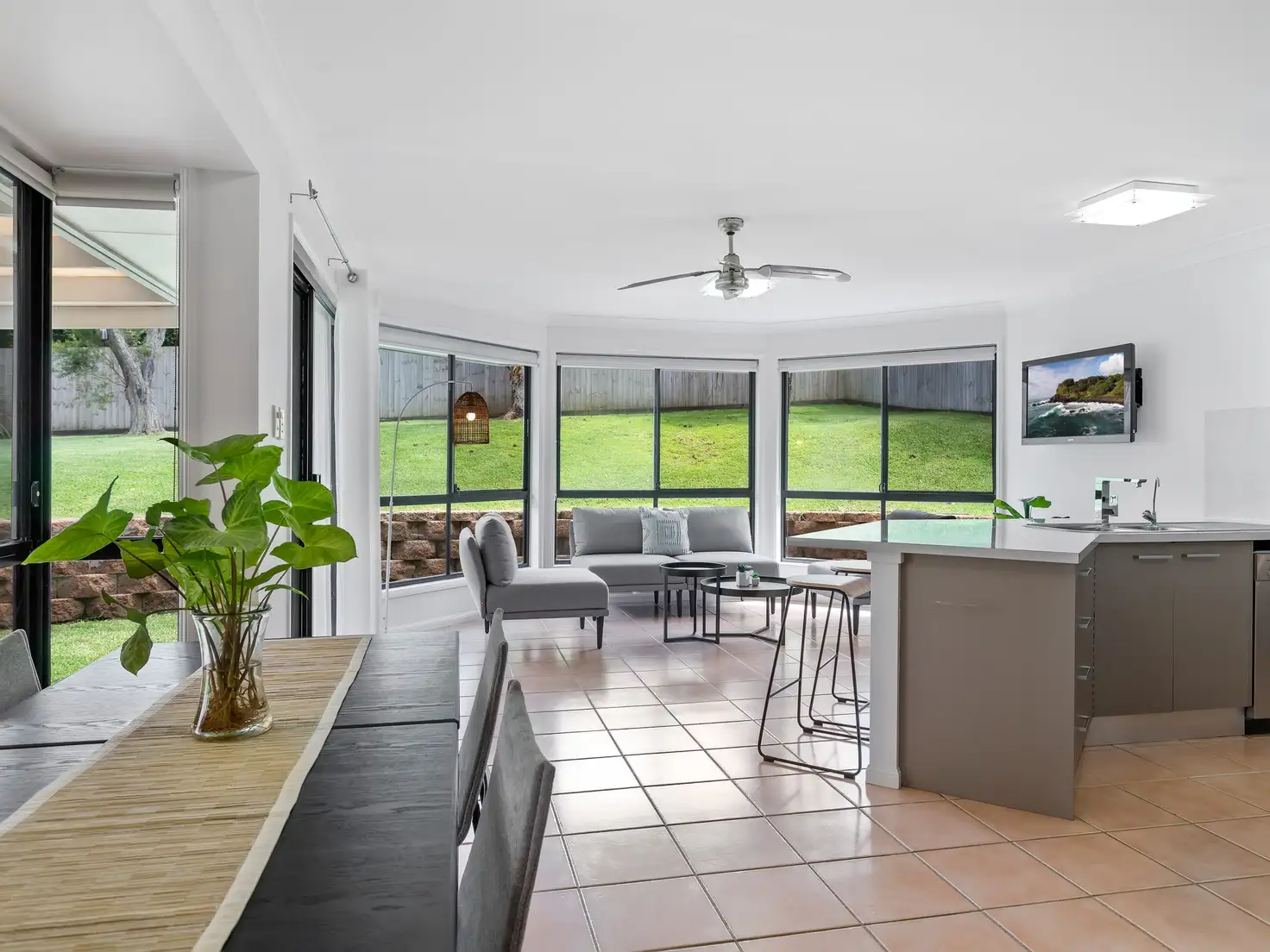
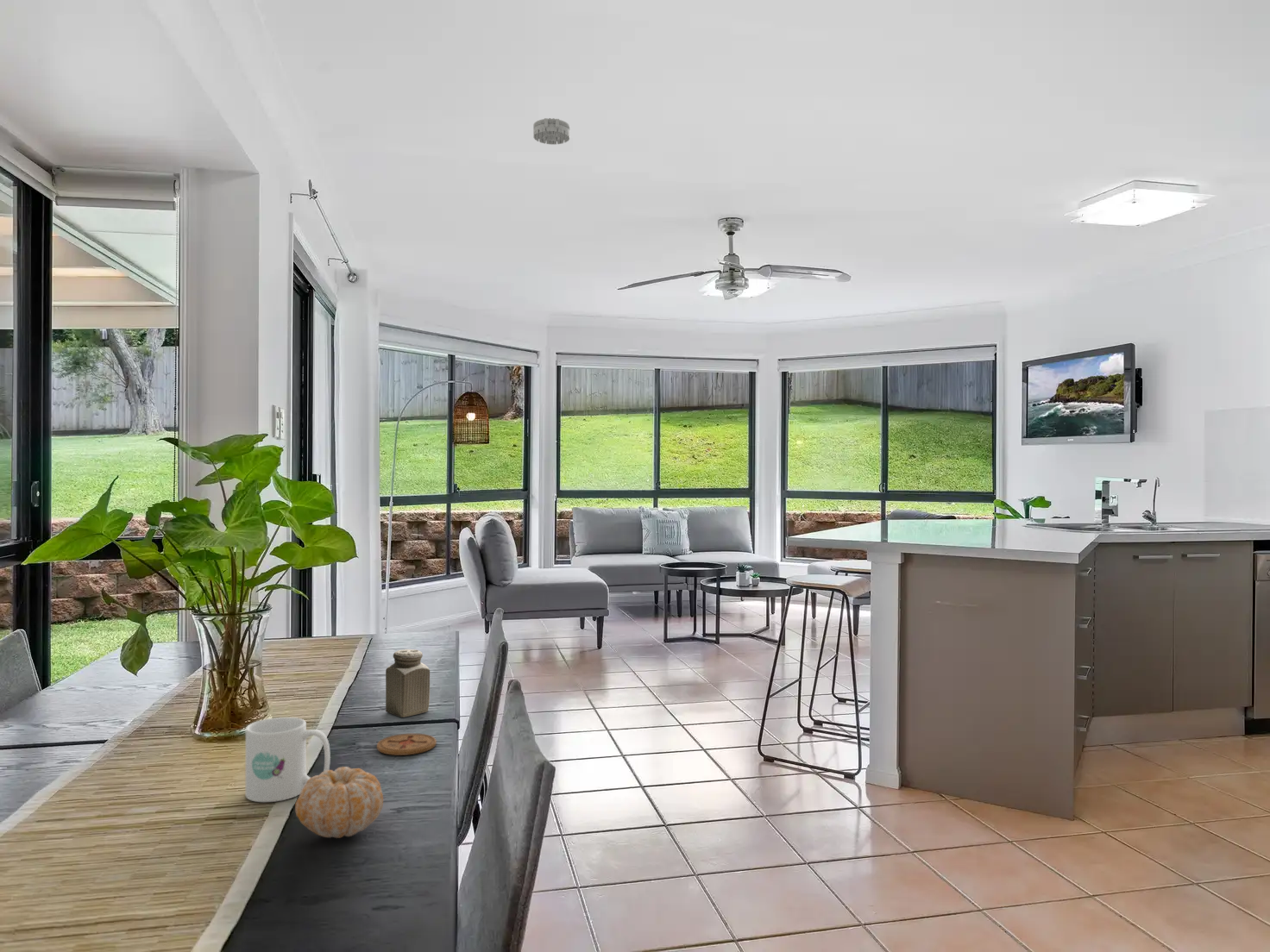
+ salt shaker (407, 680)
+ coaster (406, 743)
+ smoke detector (551, 130)
+ fruit (340, 804)
+ mug (288, 757)
